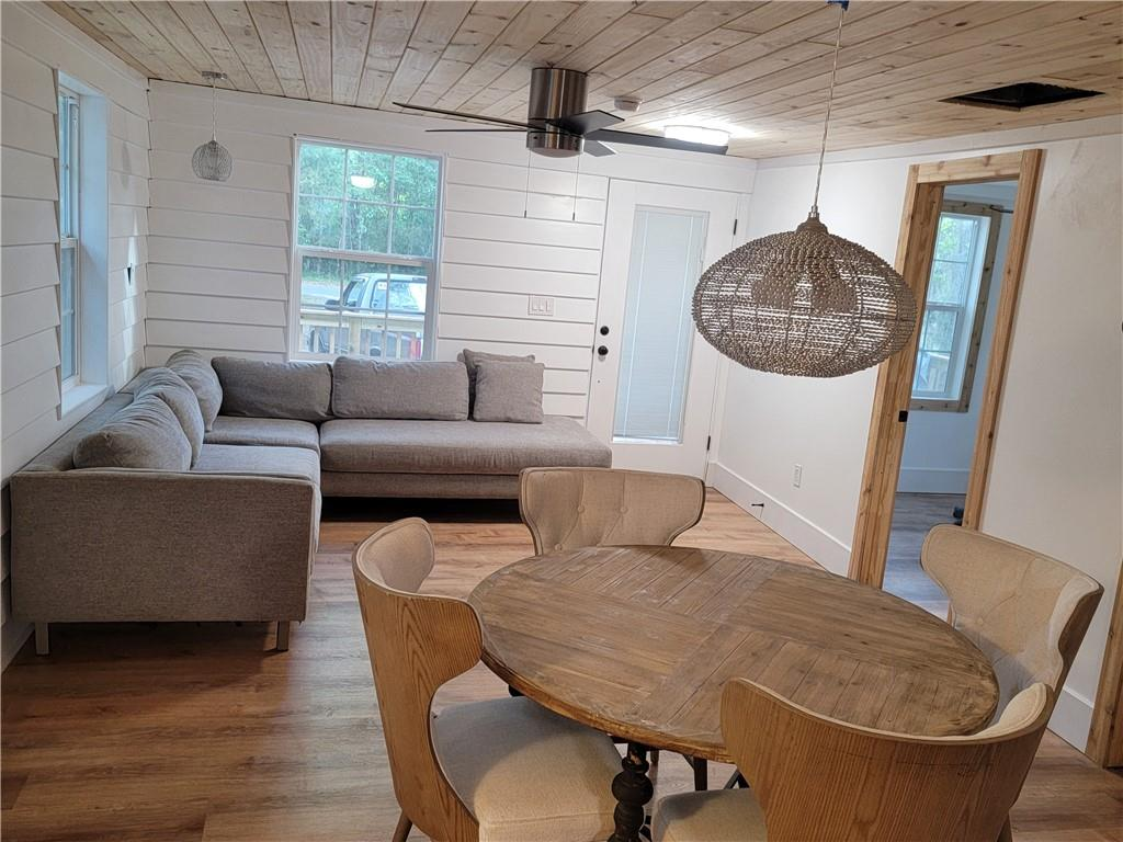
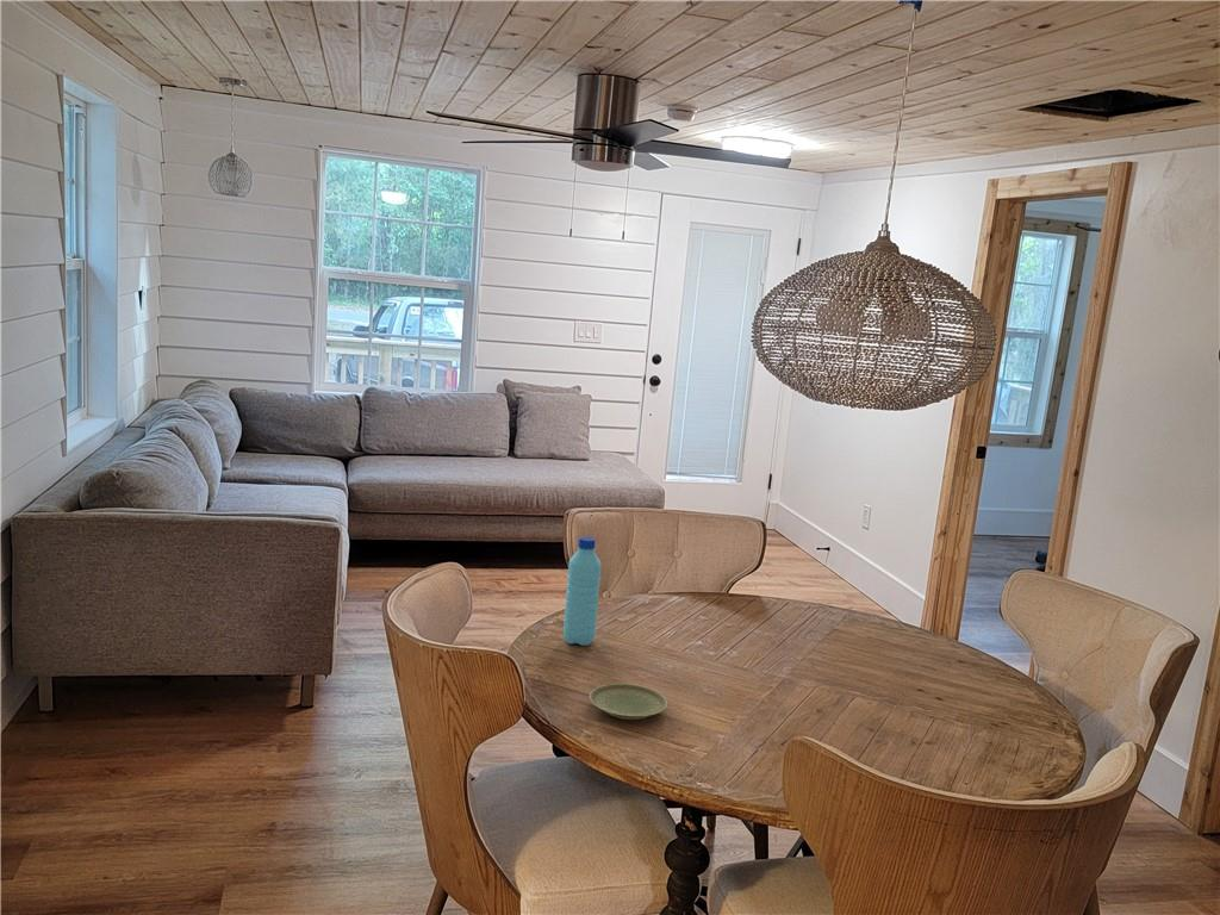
+ plate (627, 703)
+ water bottle (583, 590)
